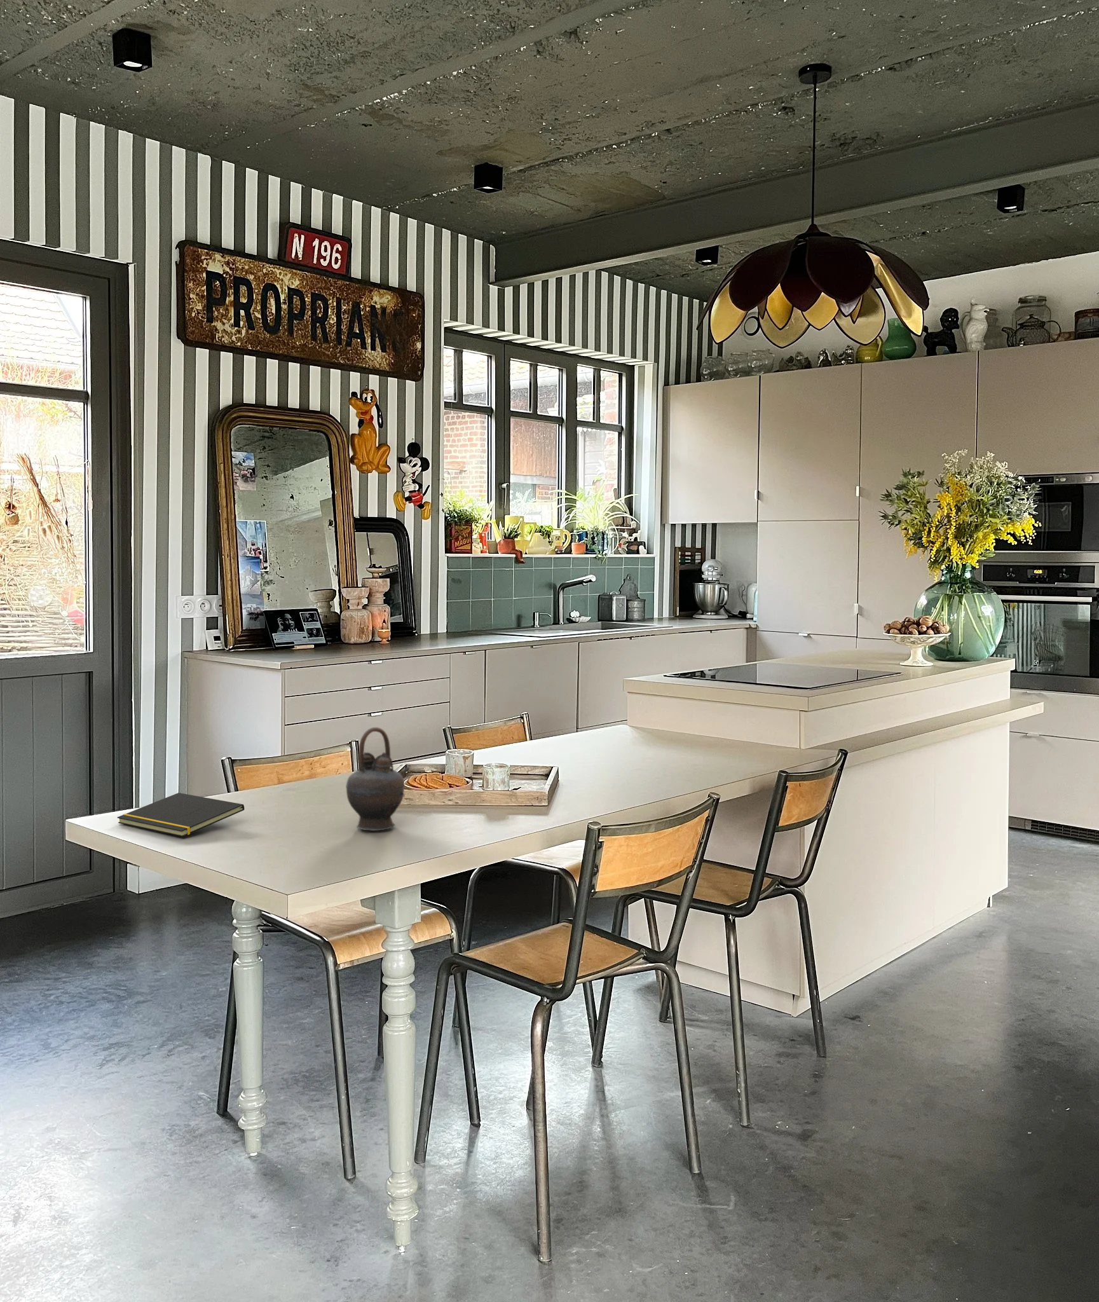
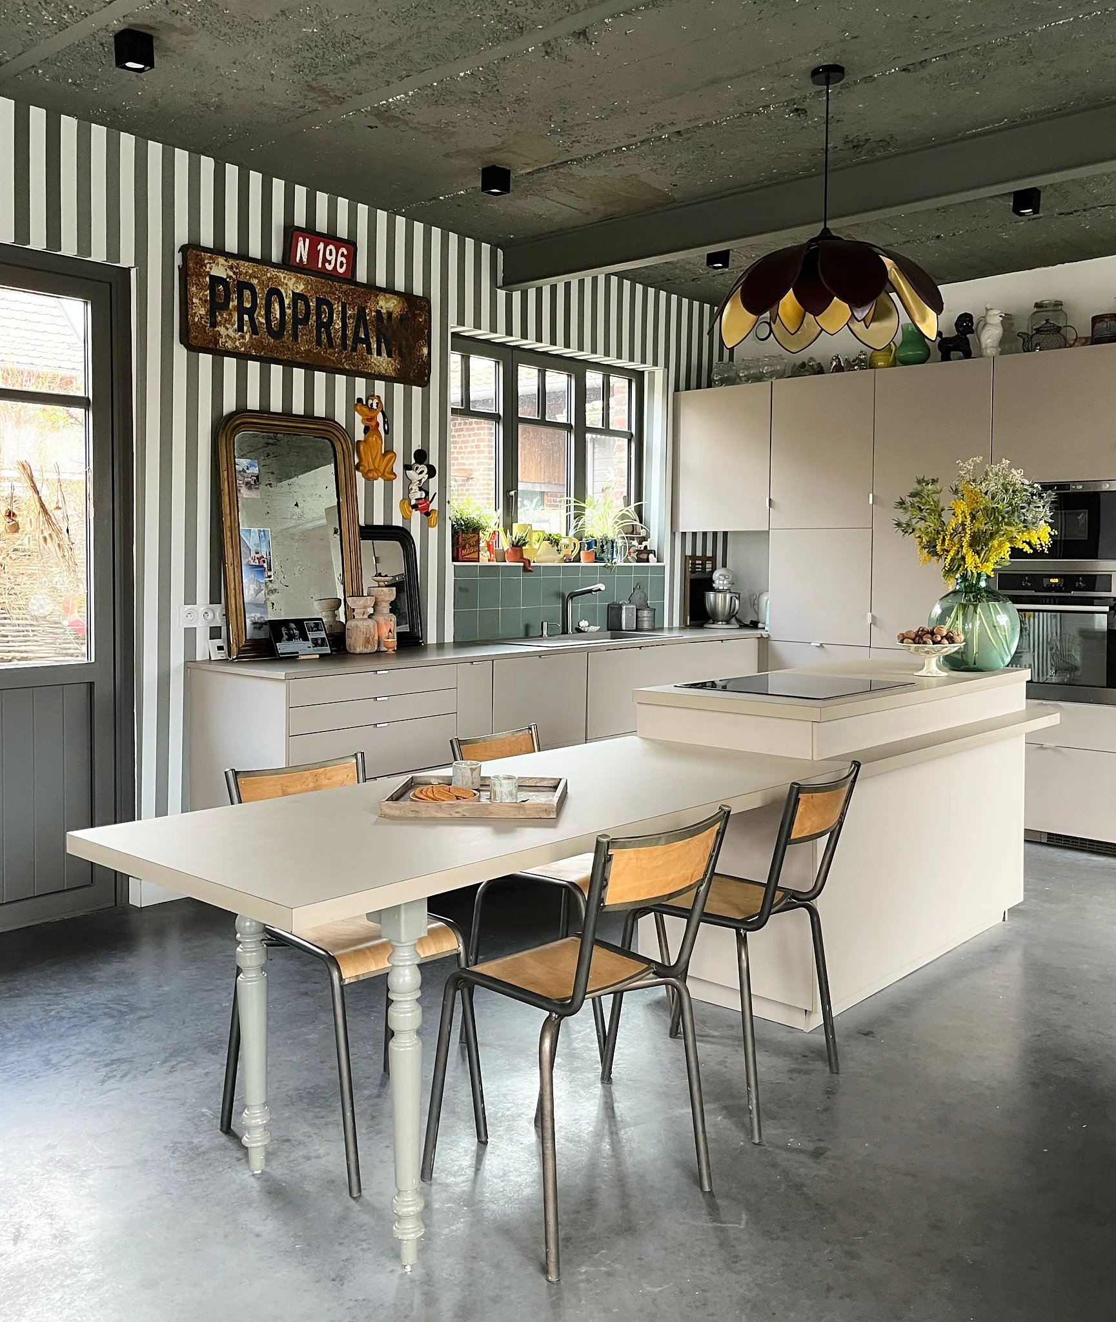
- teapot (381, 776)
- notepad (181, 813)
